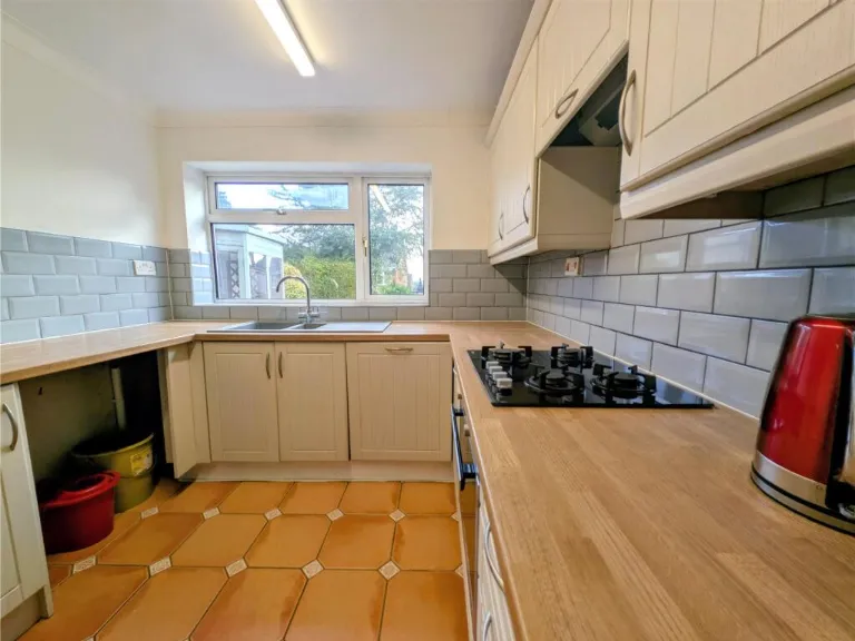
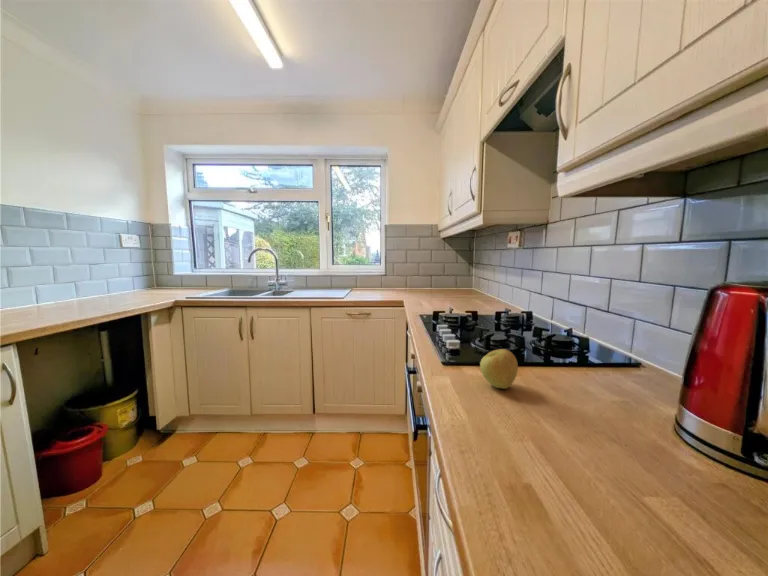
+ apple (499, 368)
